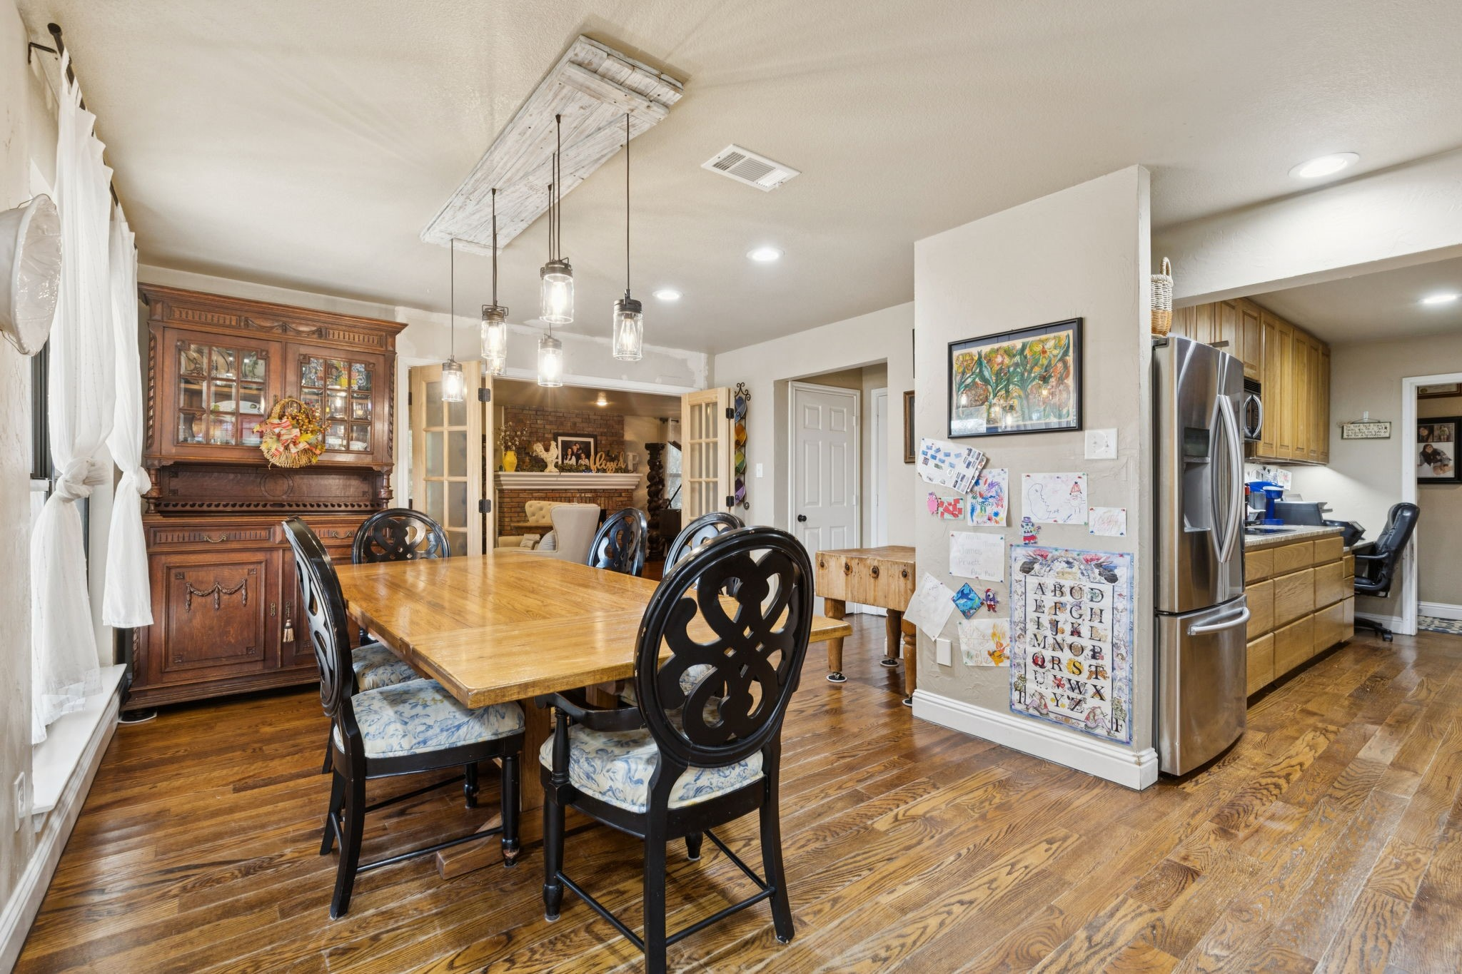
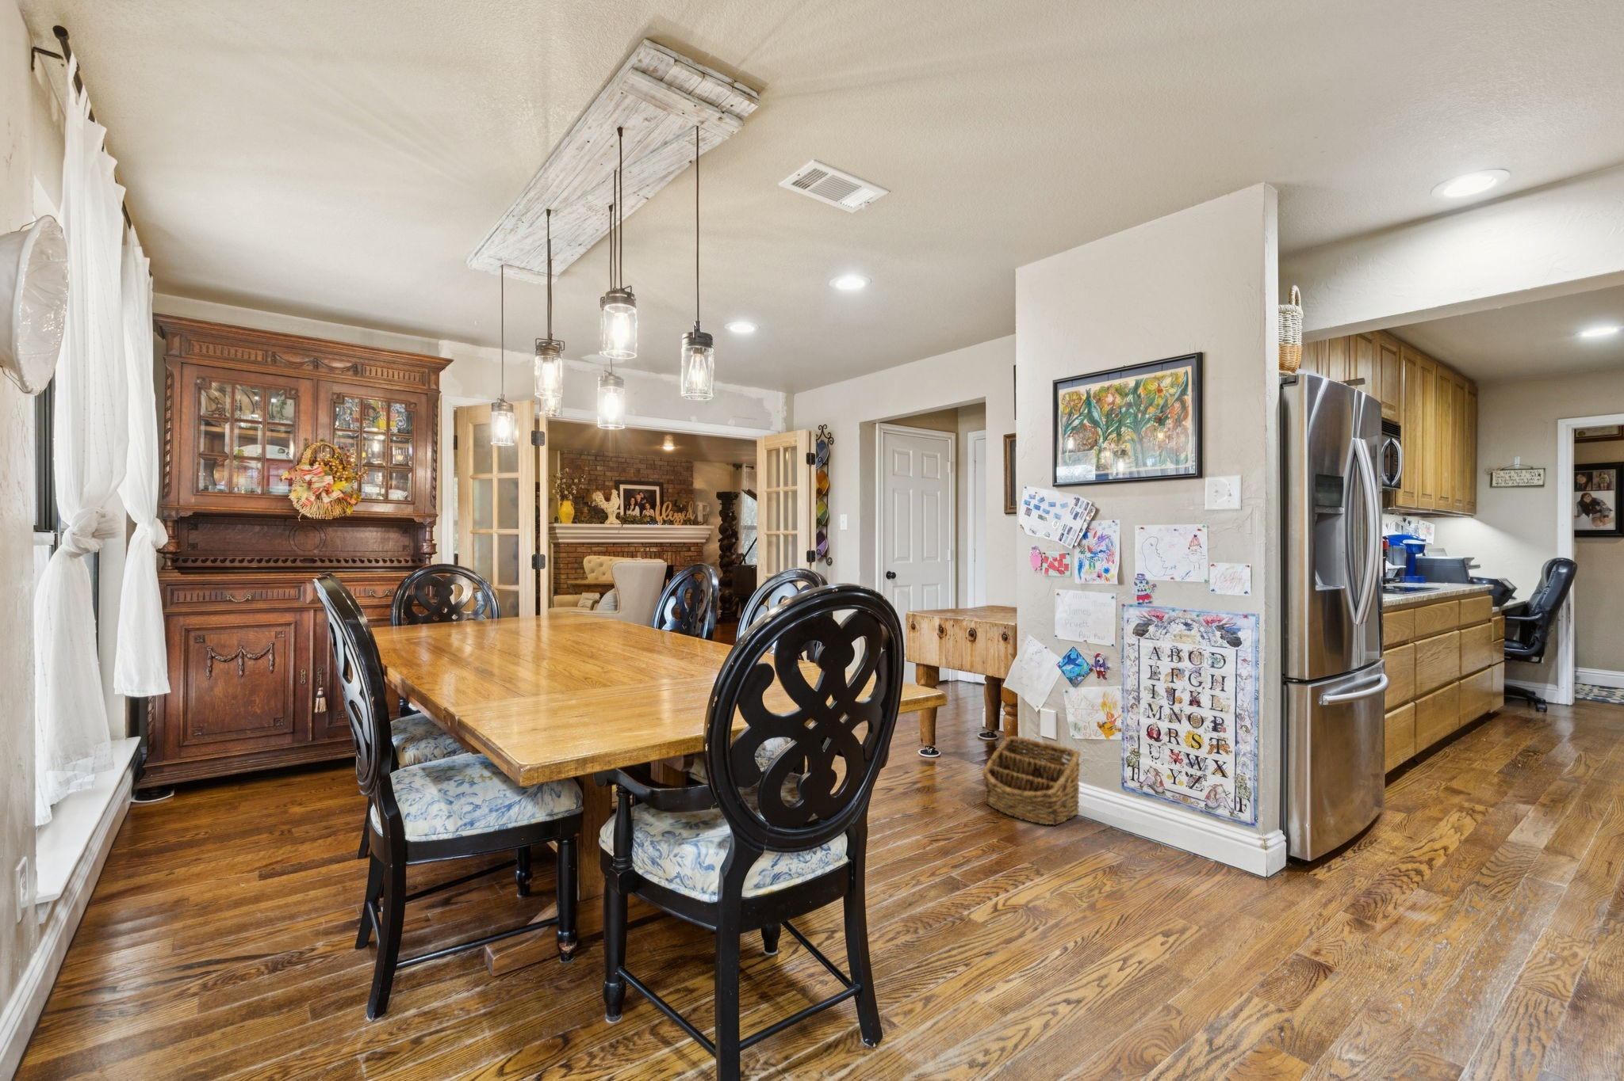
+ basket (1028, 778)
